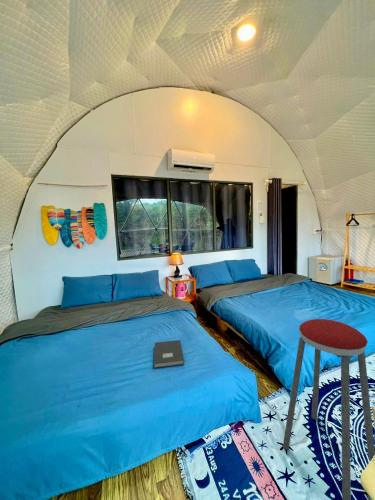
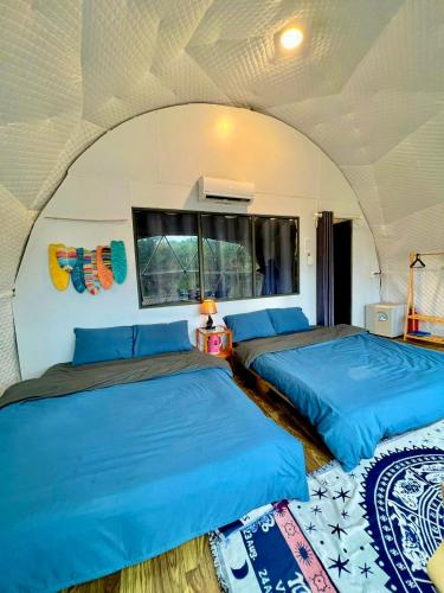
- book (168, 352)
- music stool (318, 391)
